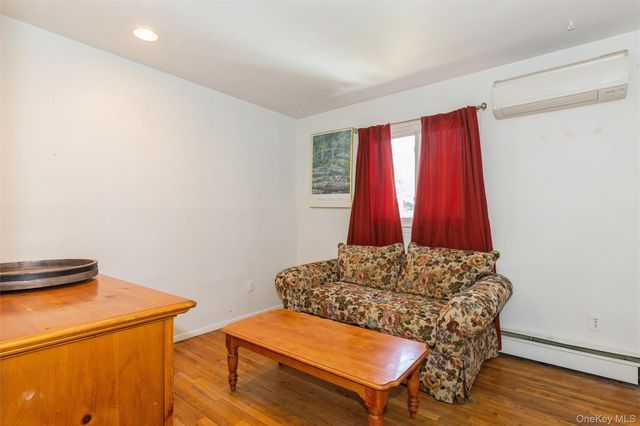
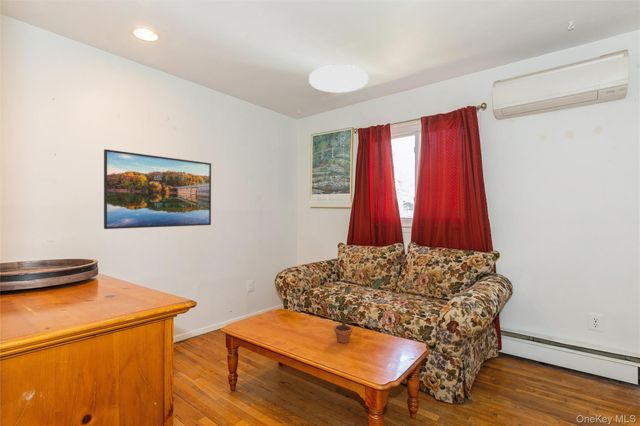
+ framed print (164, 192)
+ potted plant (349, 311)
+ ceiling light (338, 78)
